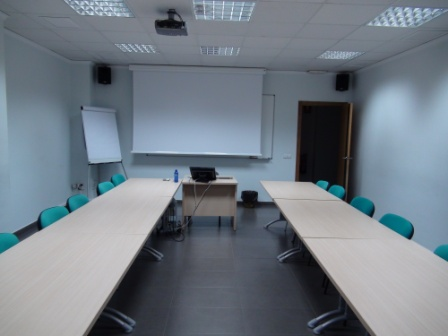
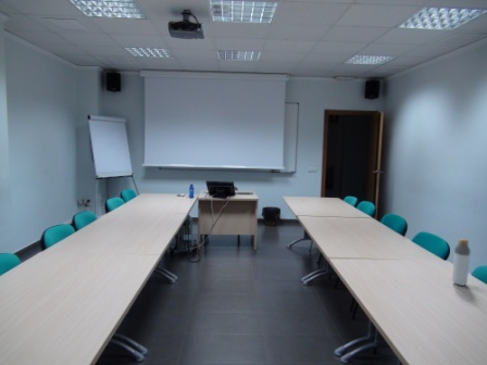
+ bottle (461, 261)
